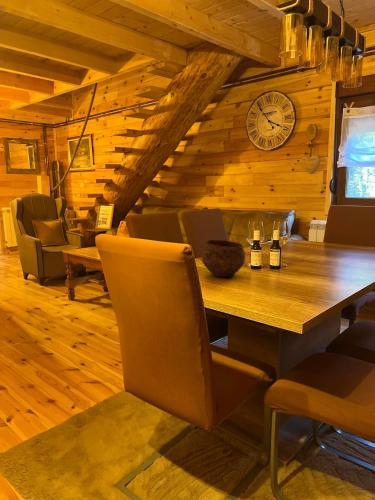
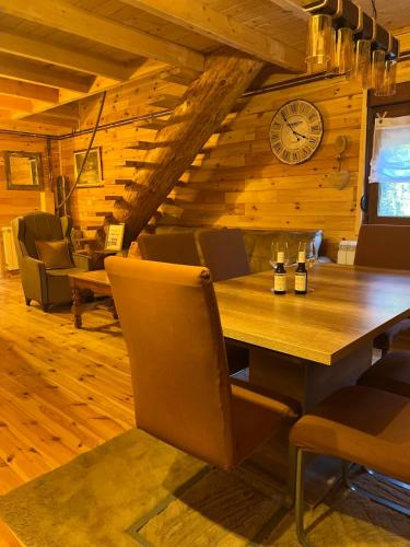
- bowl (223, 258)
